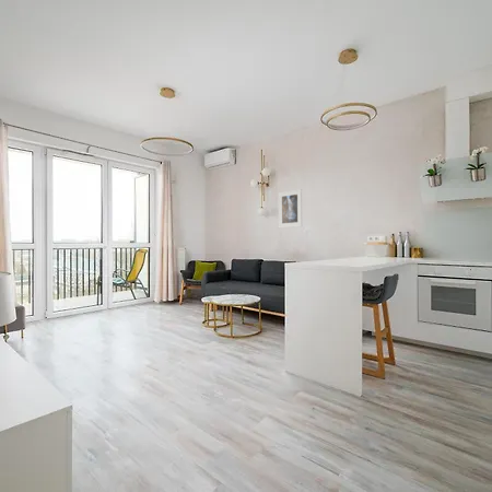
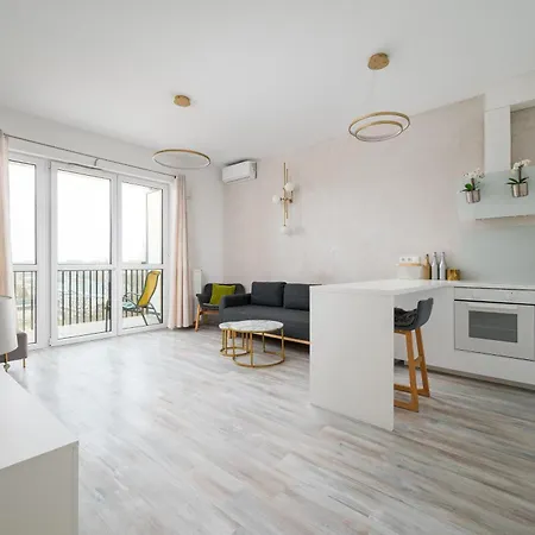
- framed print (290, 209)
